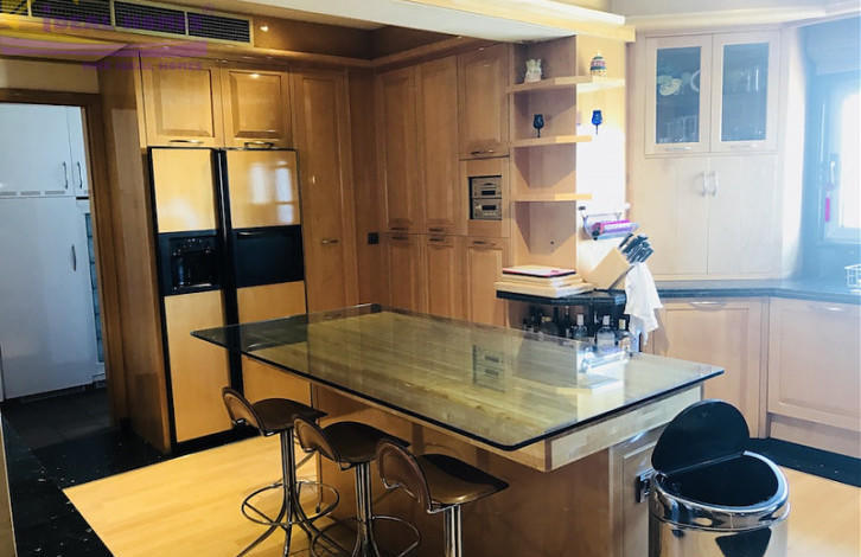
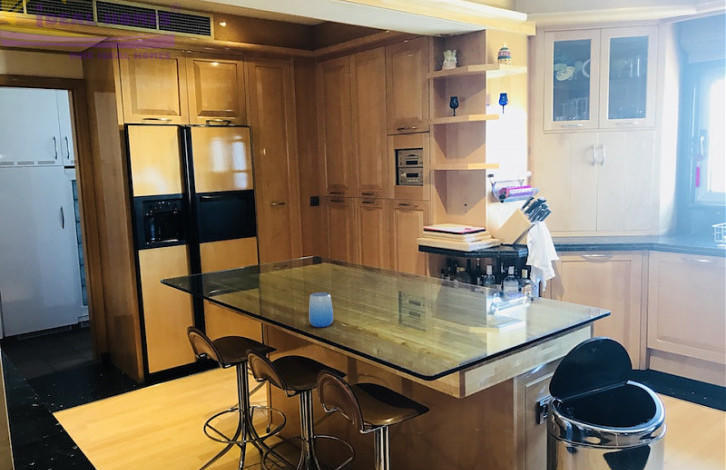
+ cup (320, 309)
